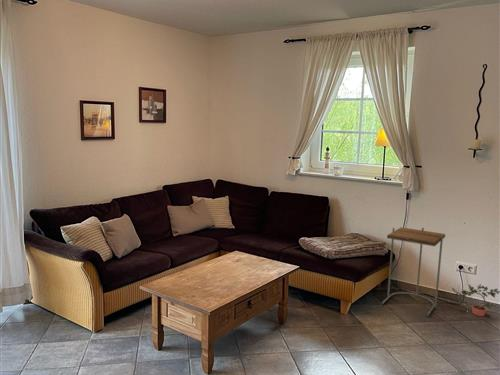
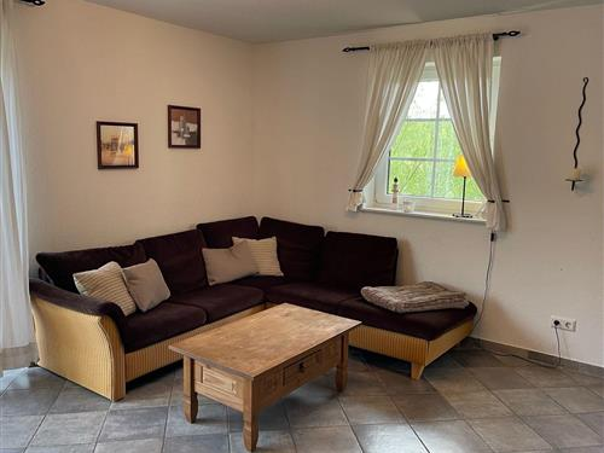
- potted plant (473, 293)
- side table (418, 267)
